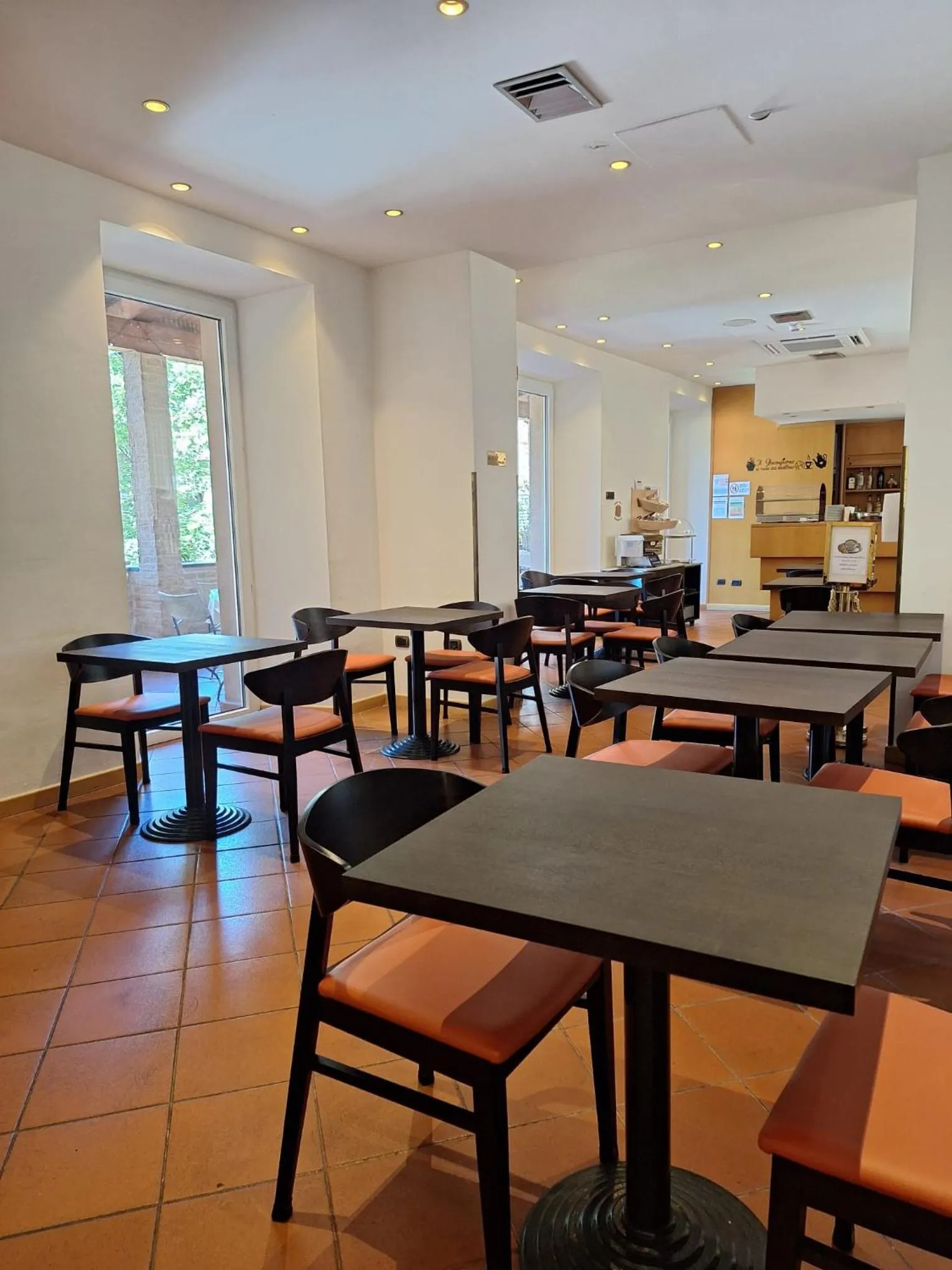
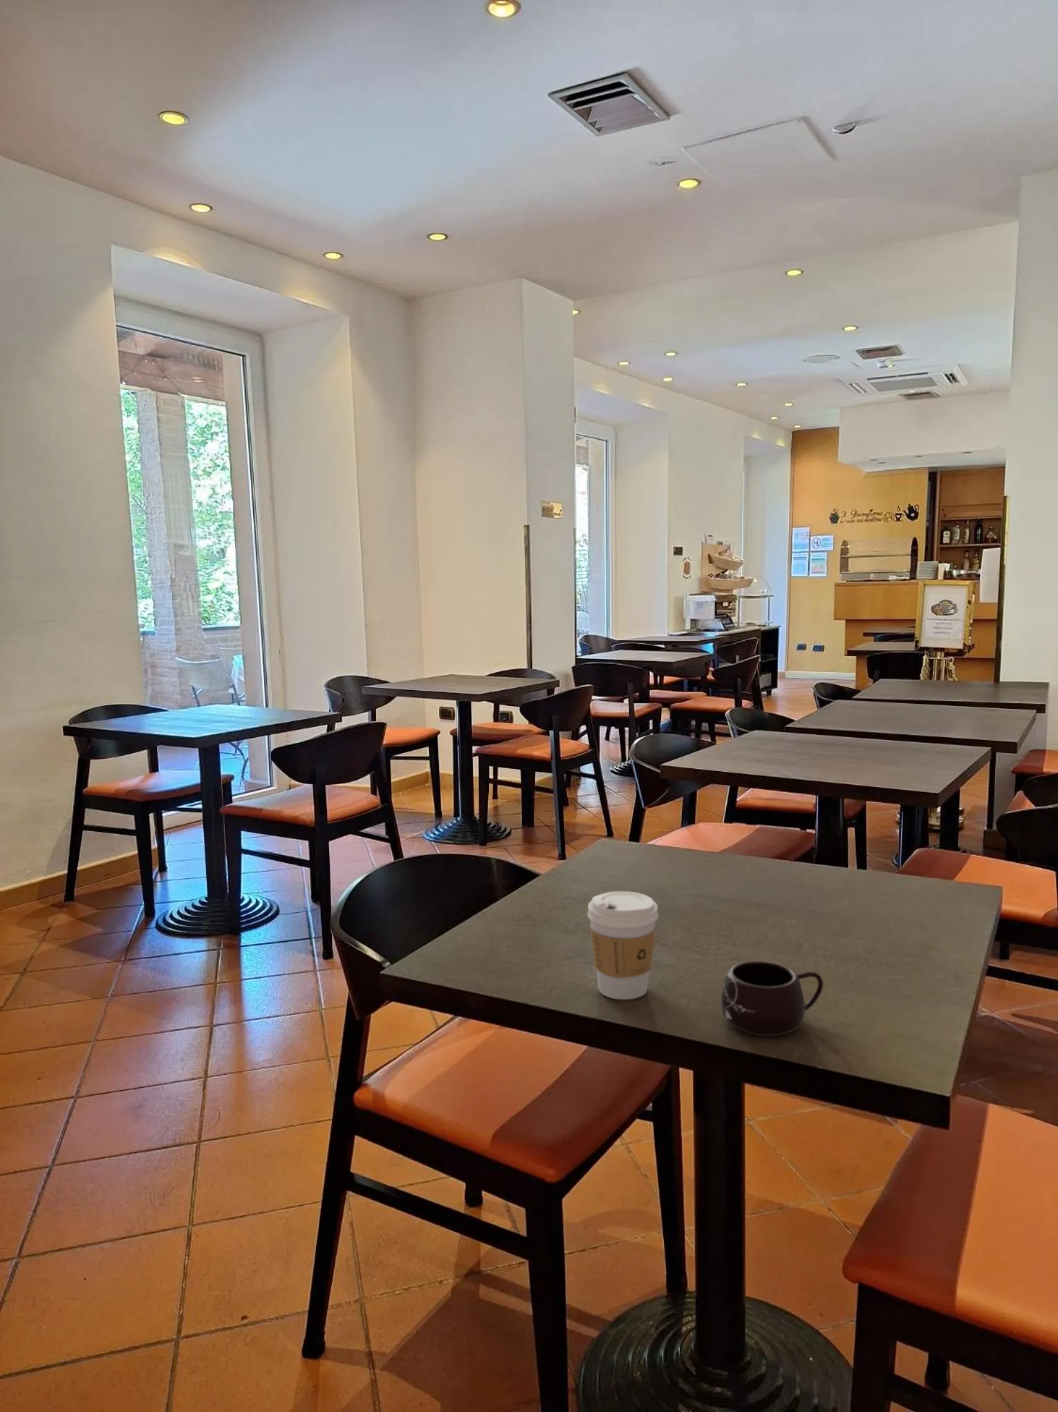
+ coffee cup (622, 944)
+ mug (773, 996)
